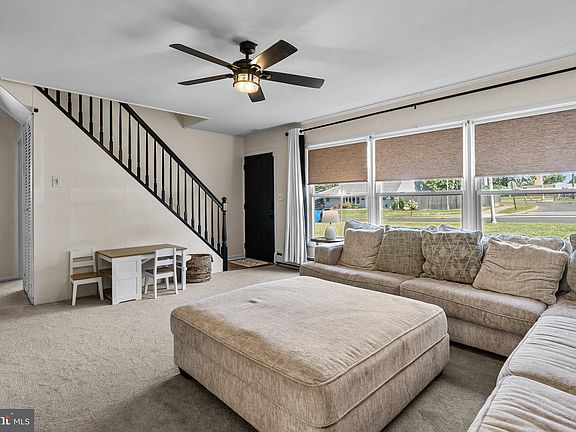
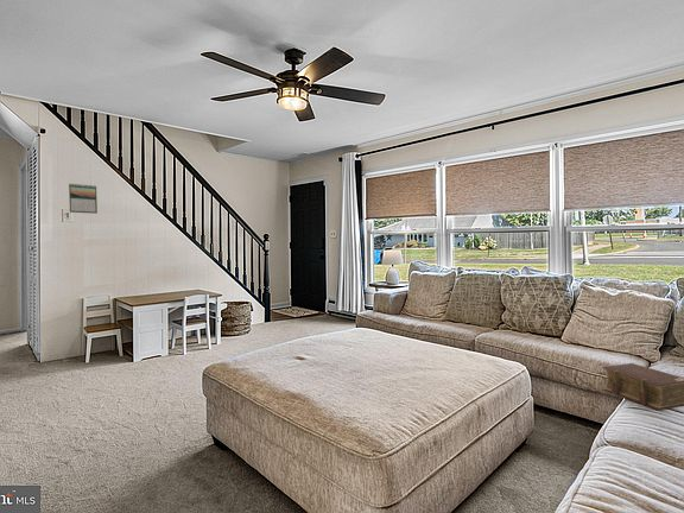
+ bible (645, 384)
+ calendar (83, 198)
